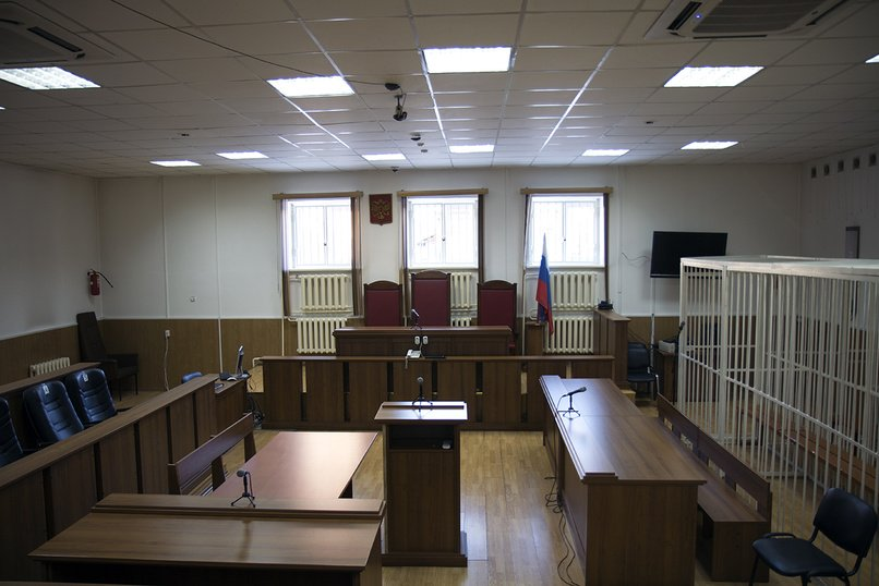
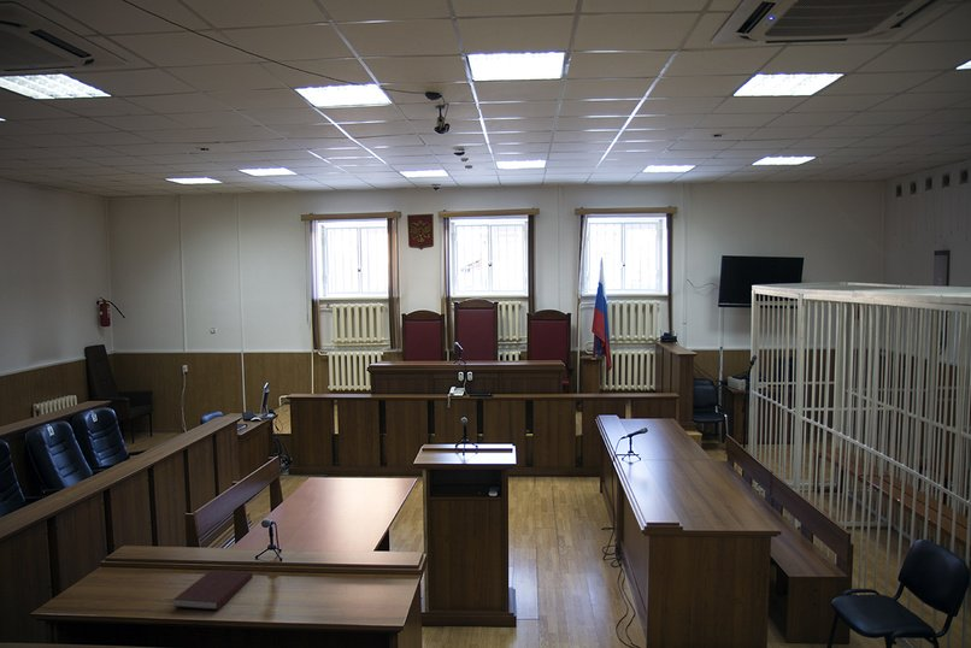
+ notebook (214, 588)
